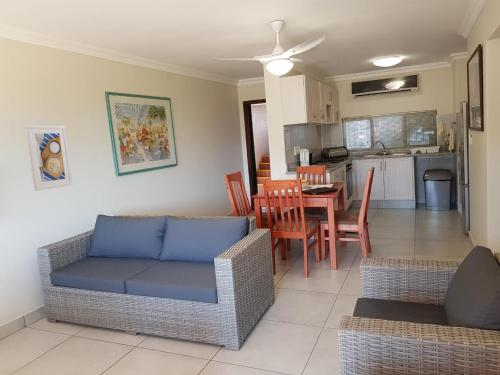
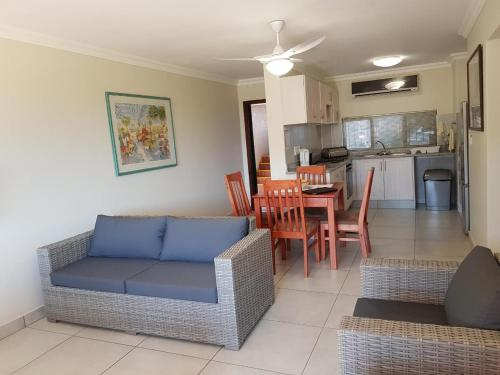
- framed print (50, 157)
